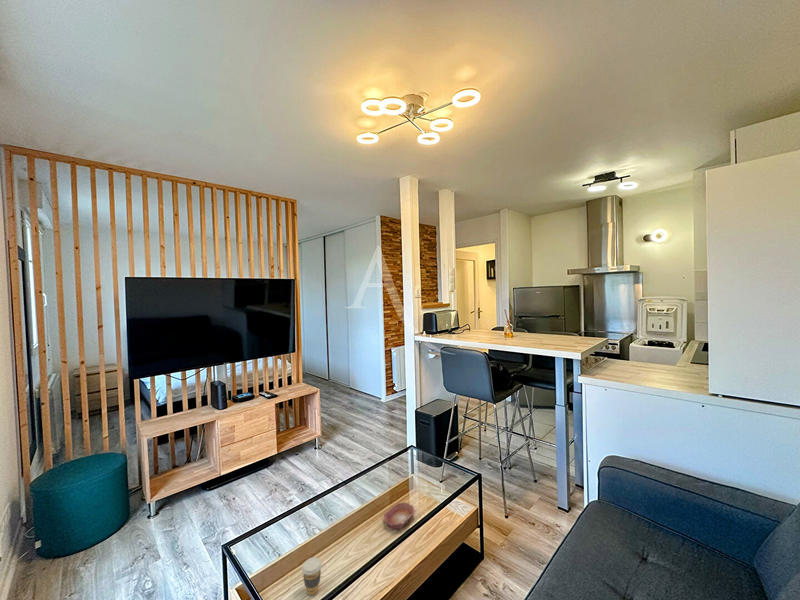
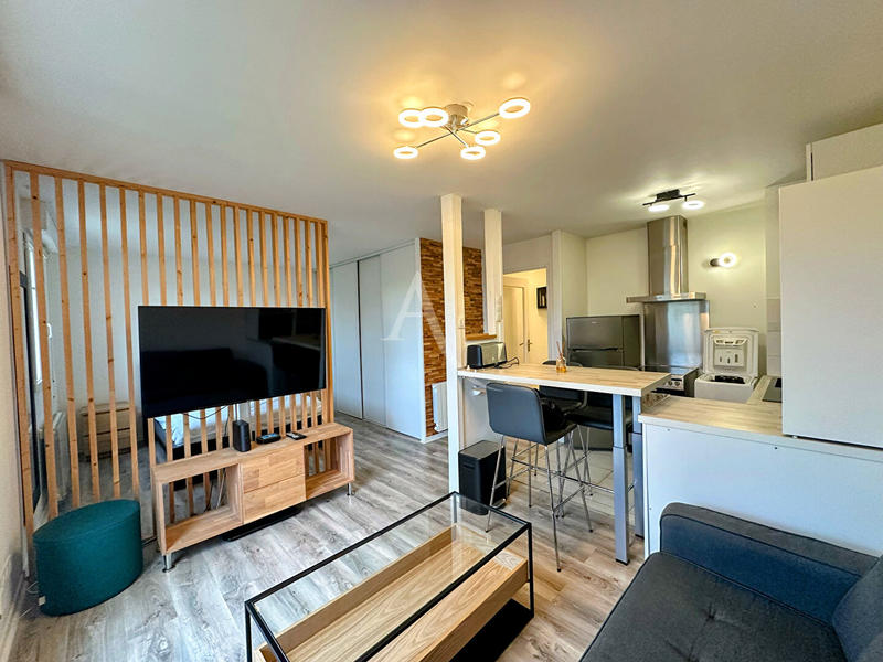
- coffee cup (312, 576)
- bowl (399, 515)
